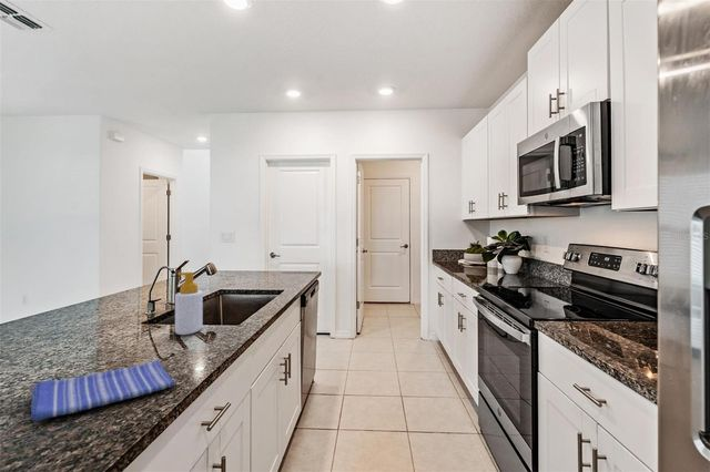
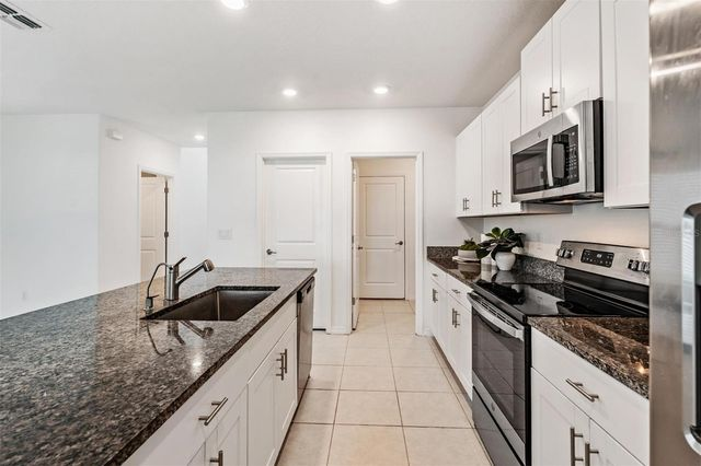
- dish towel (105, 384)
- soap bottle (189, 300)
